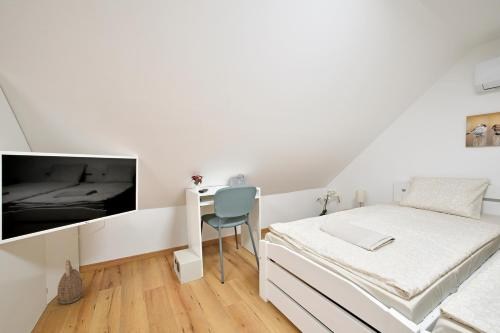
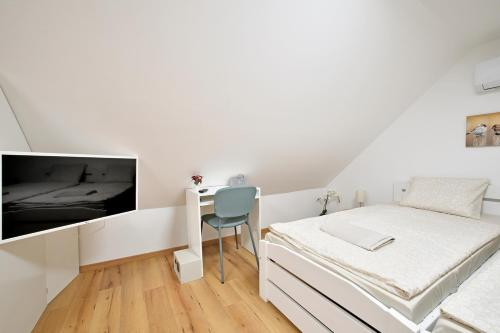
- basket (69, 278)
